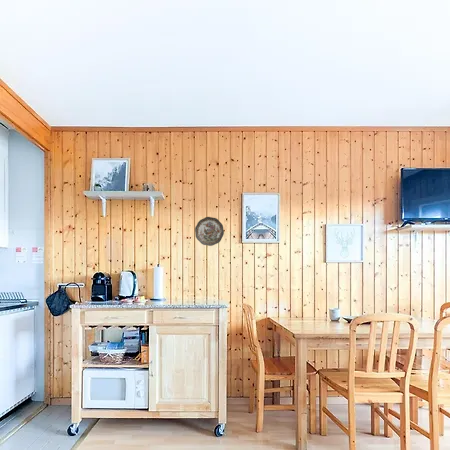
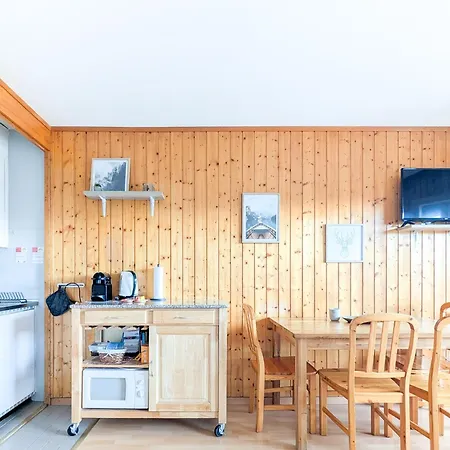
- decorative plate (209, 231)
